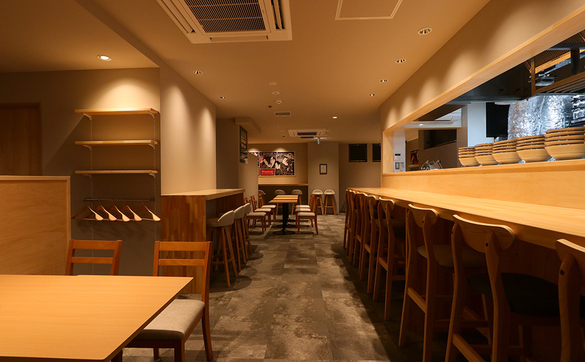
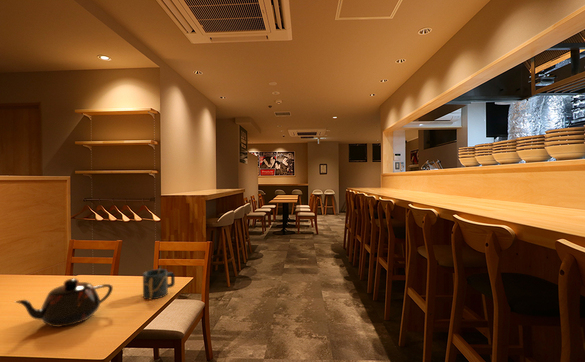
+ teapot (68, 299)
+ cup (159, 282)
